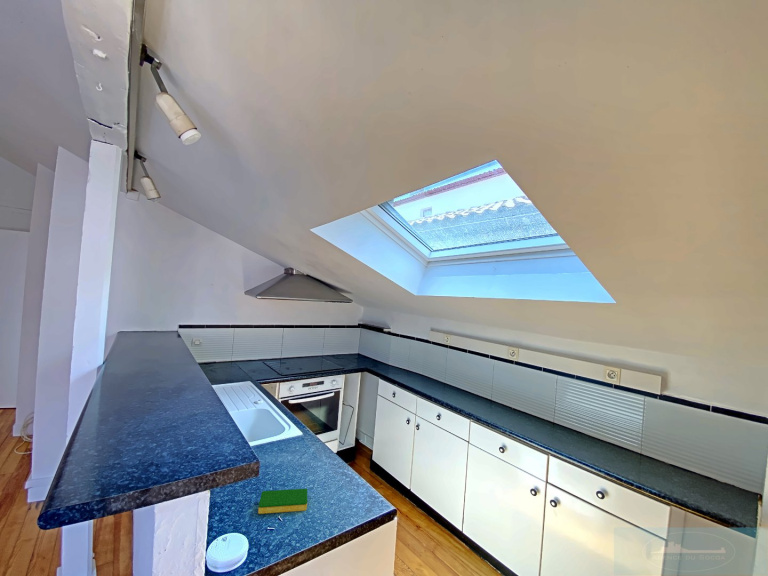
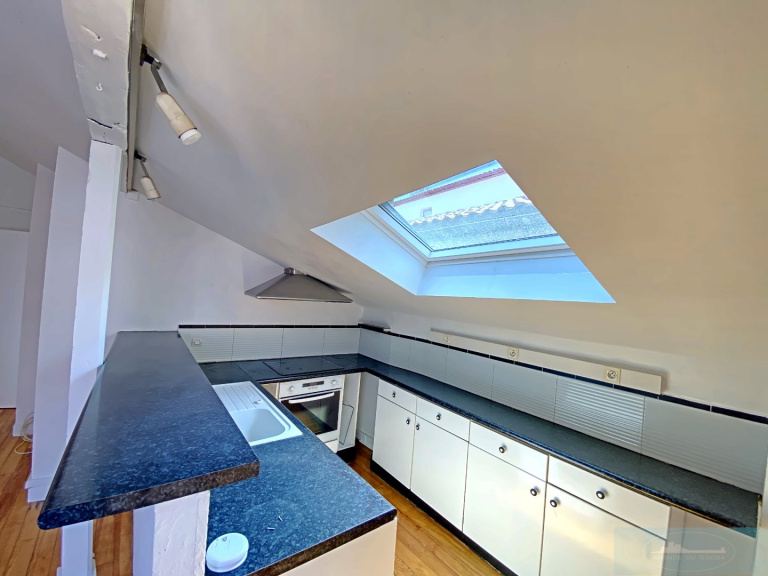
- dish sponge (283, 500)
